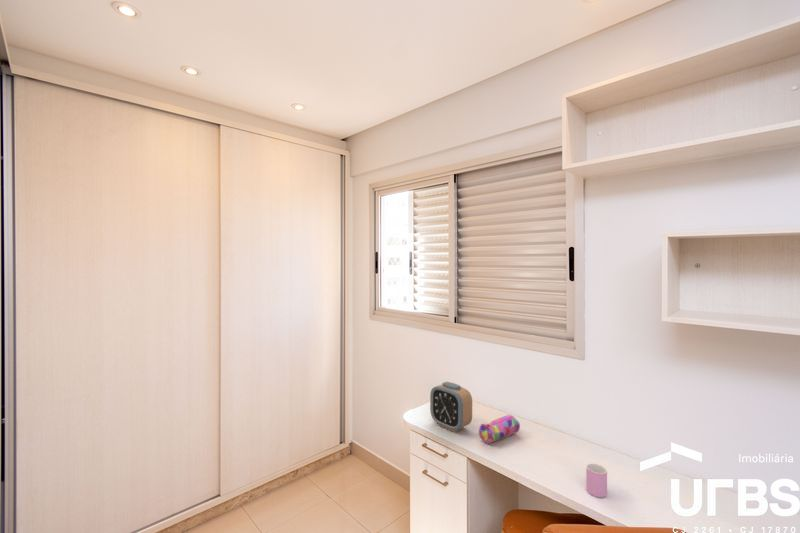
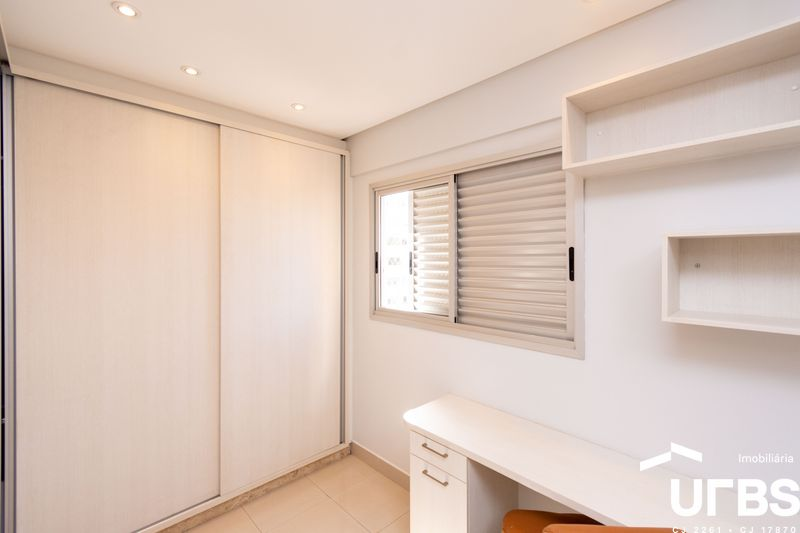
- pencil case (499, 428)
- cup (597, 478)
- alarm clock (450, 405)
